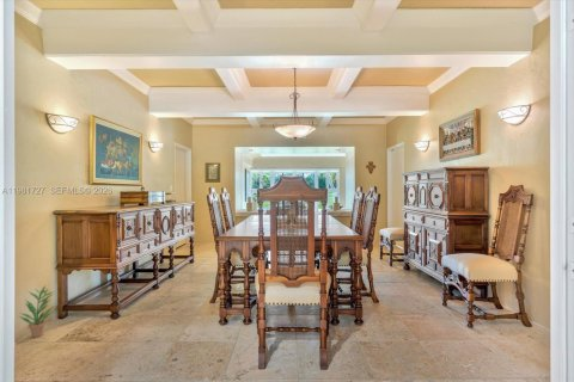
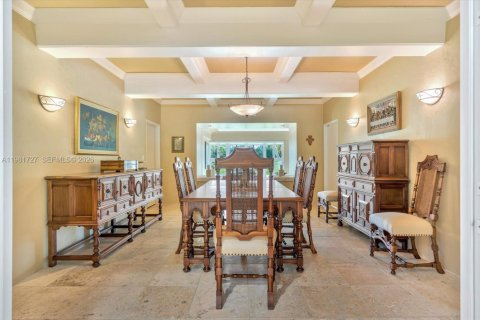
- potted plant (37, 310)
